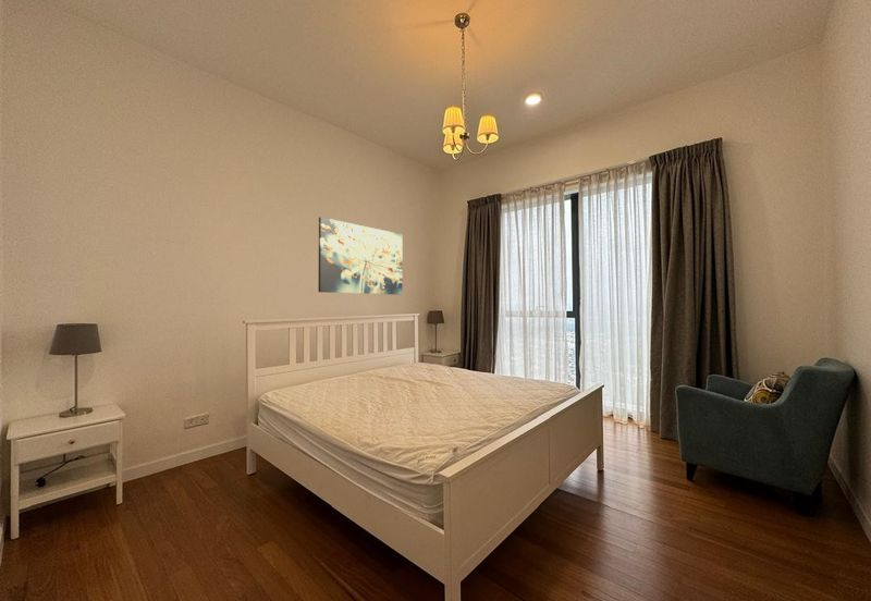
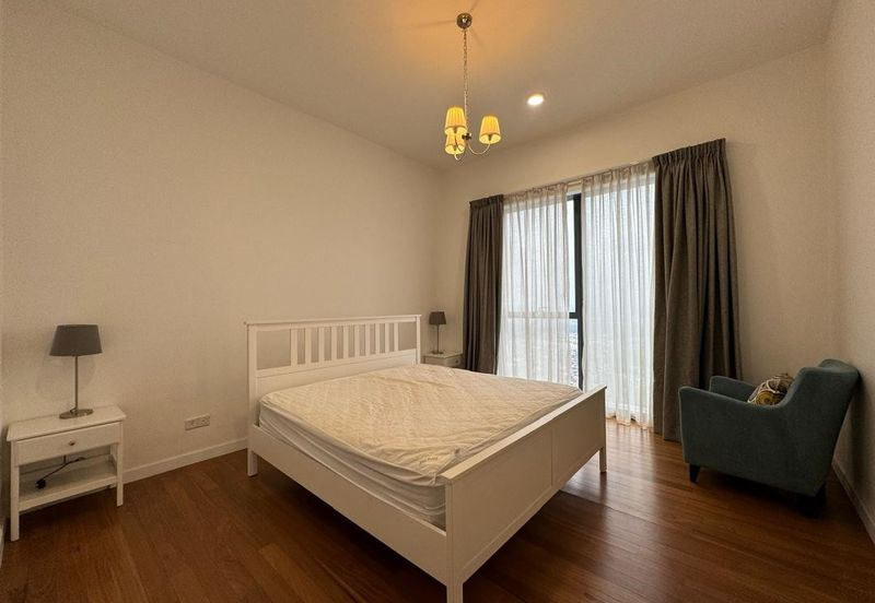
- wall art (365, 259)
